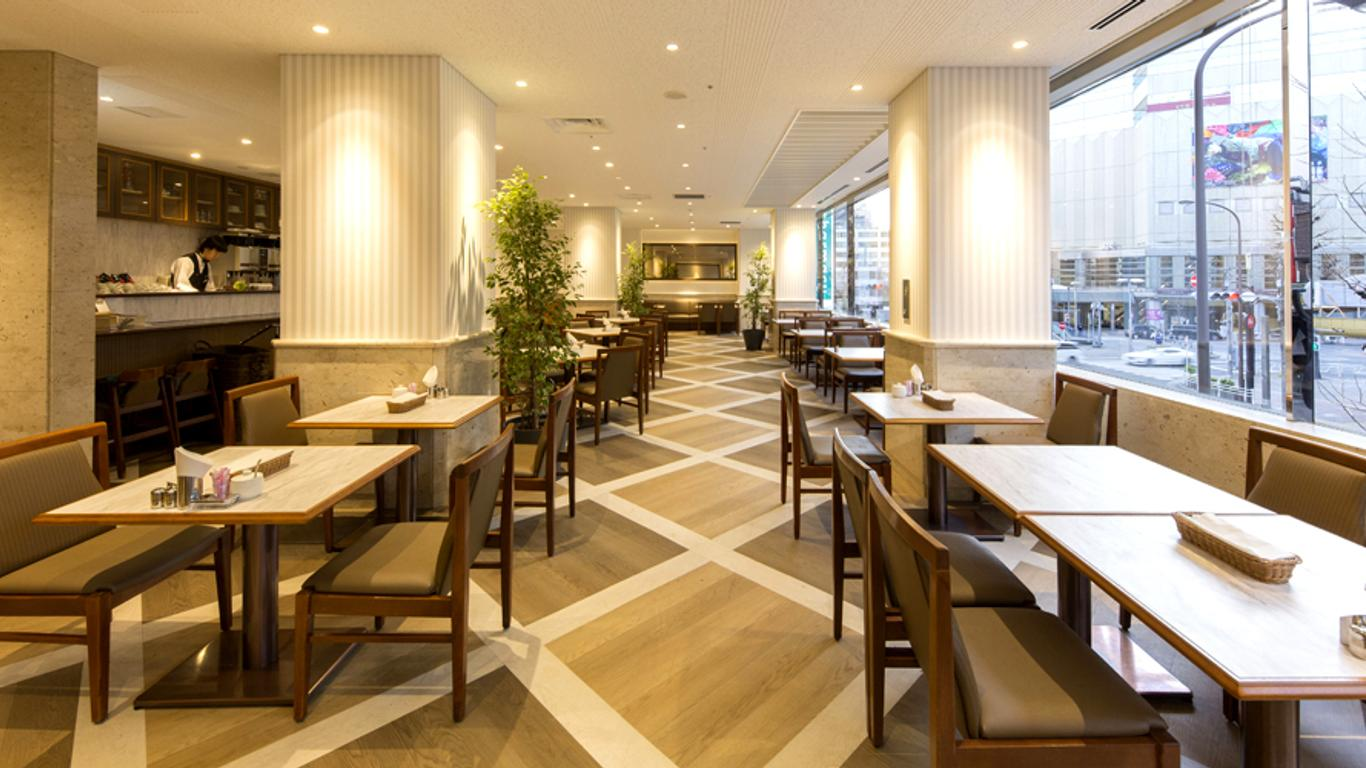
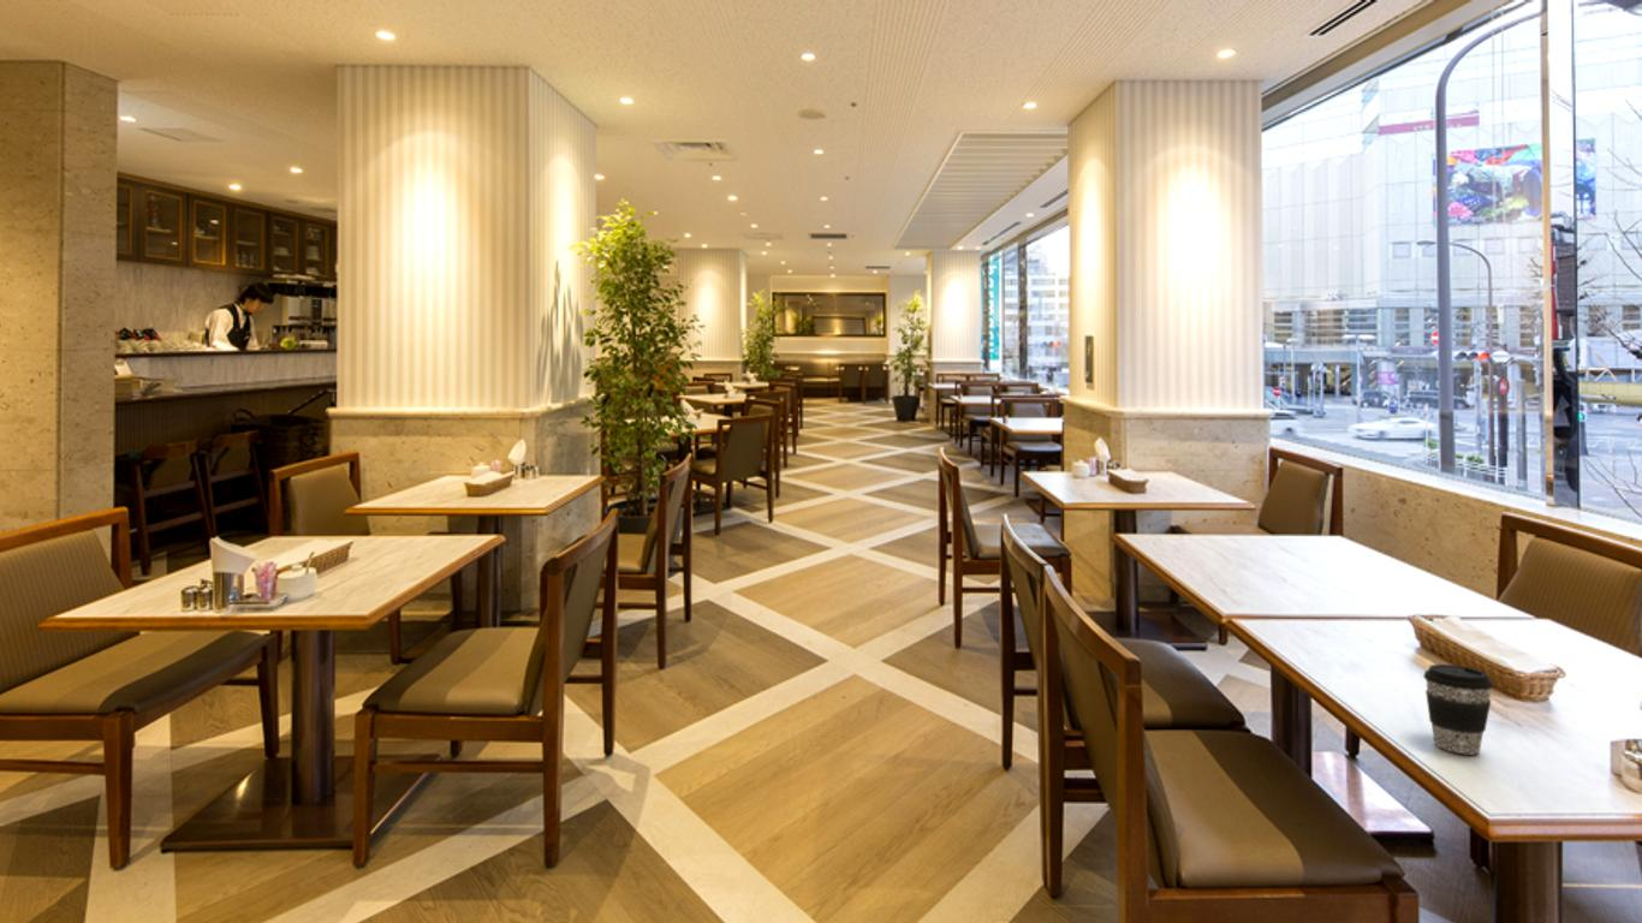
+ coffee cup (1457, 708)
